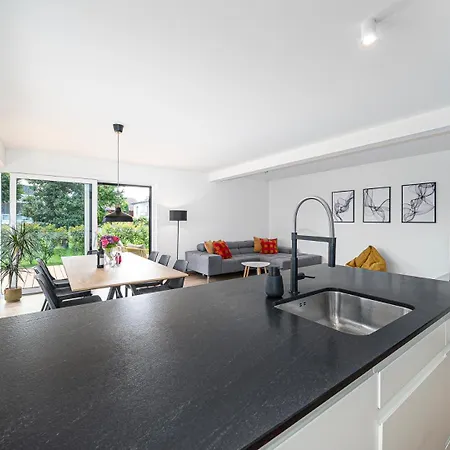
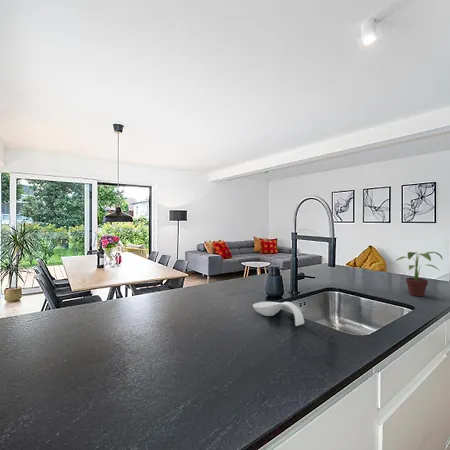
+ spoon rest (277, 308)
+ potted plant (418, 273)
